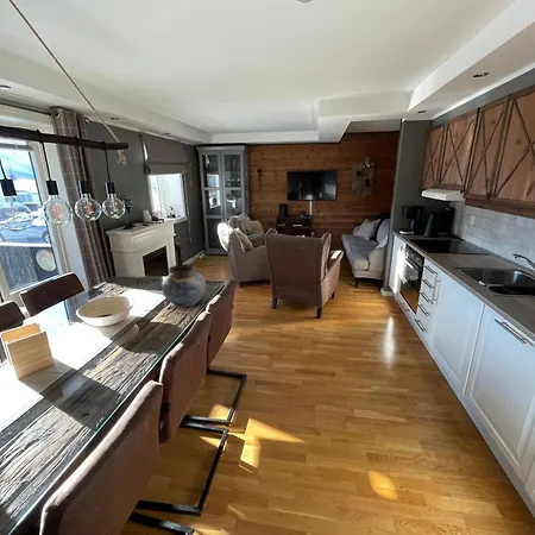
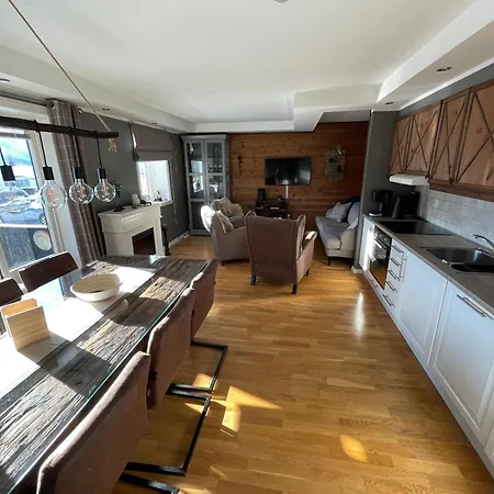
- vase (184, 285)
